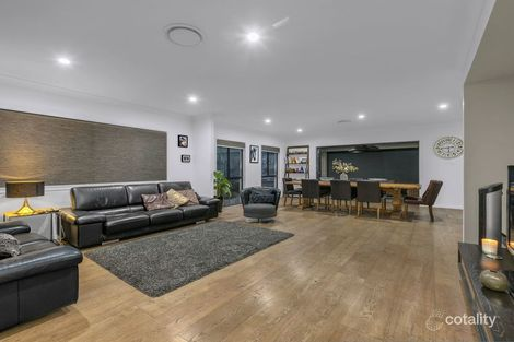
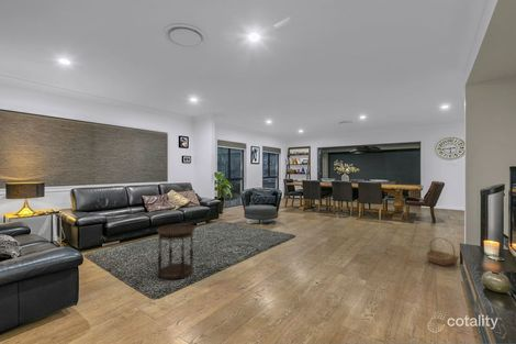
+ basket (441, 252)
+ side table (171, 249)
